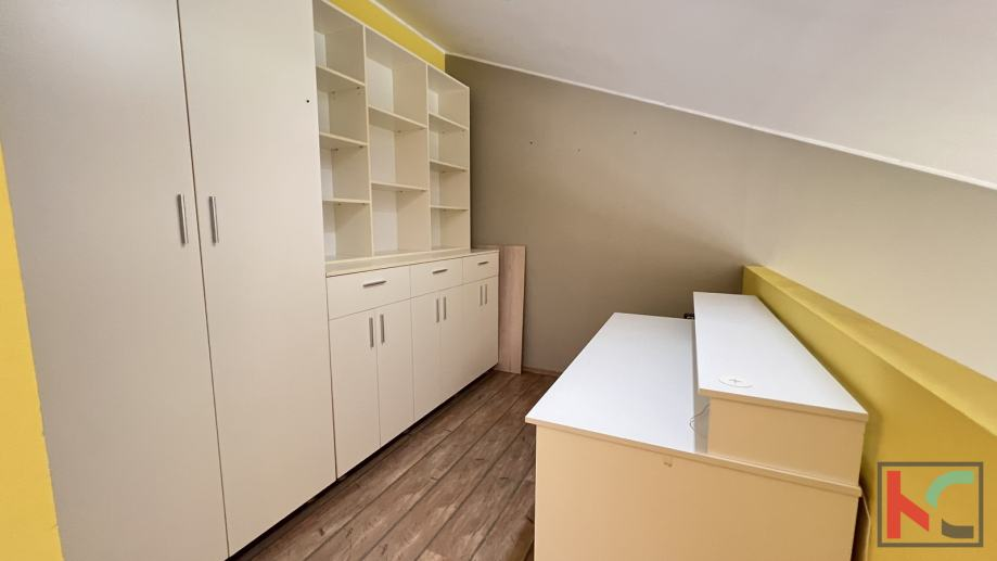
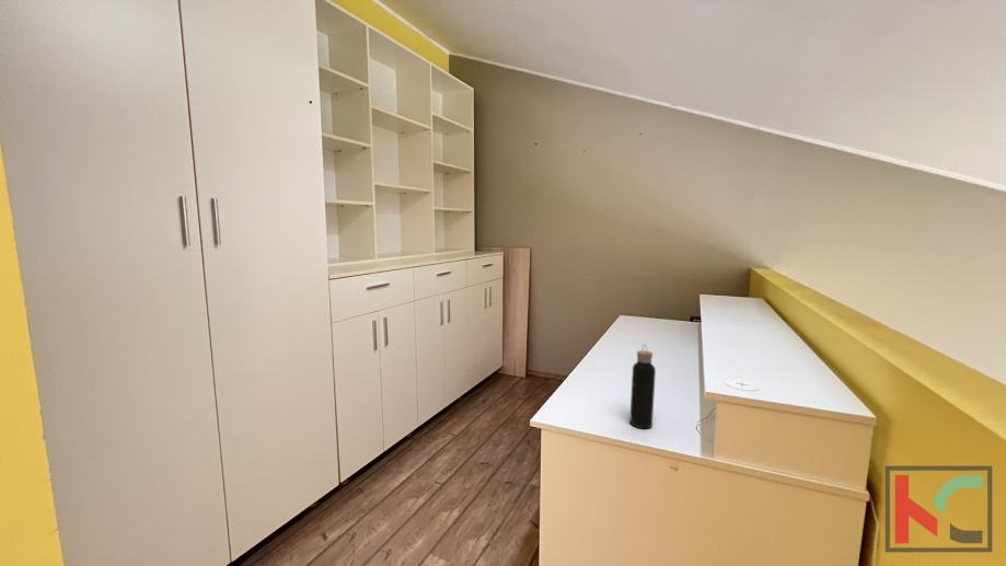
+ water bottle (643, 384)
